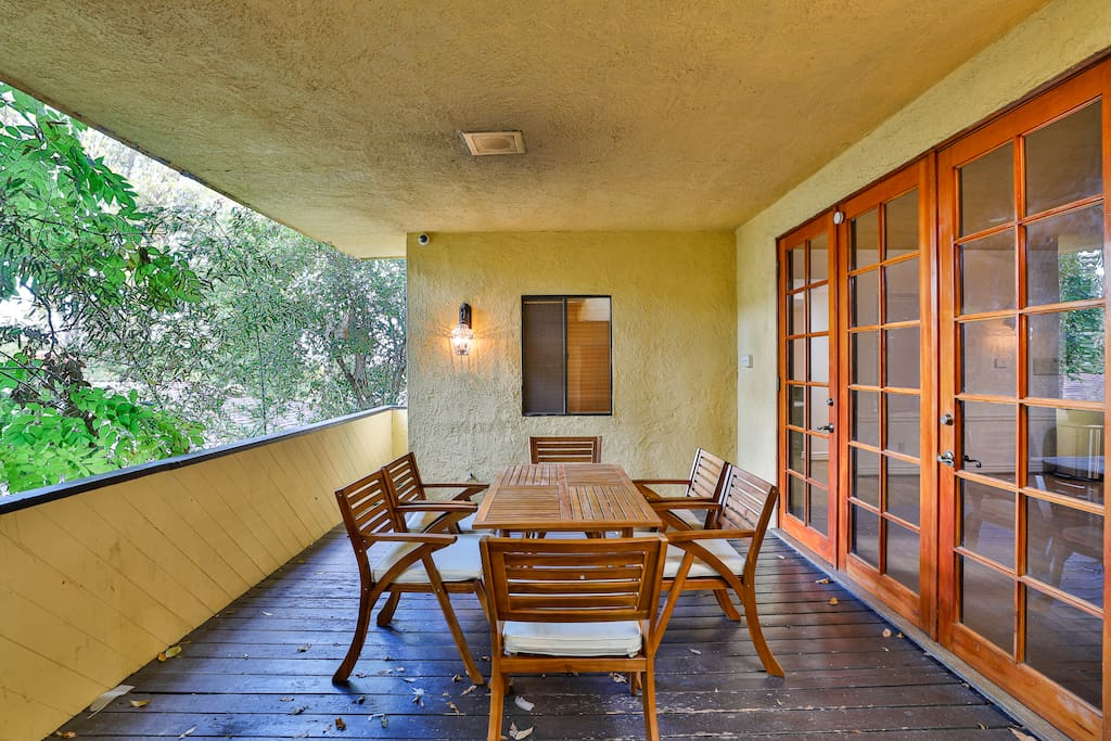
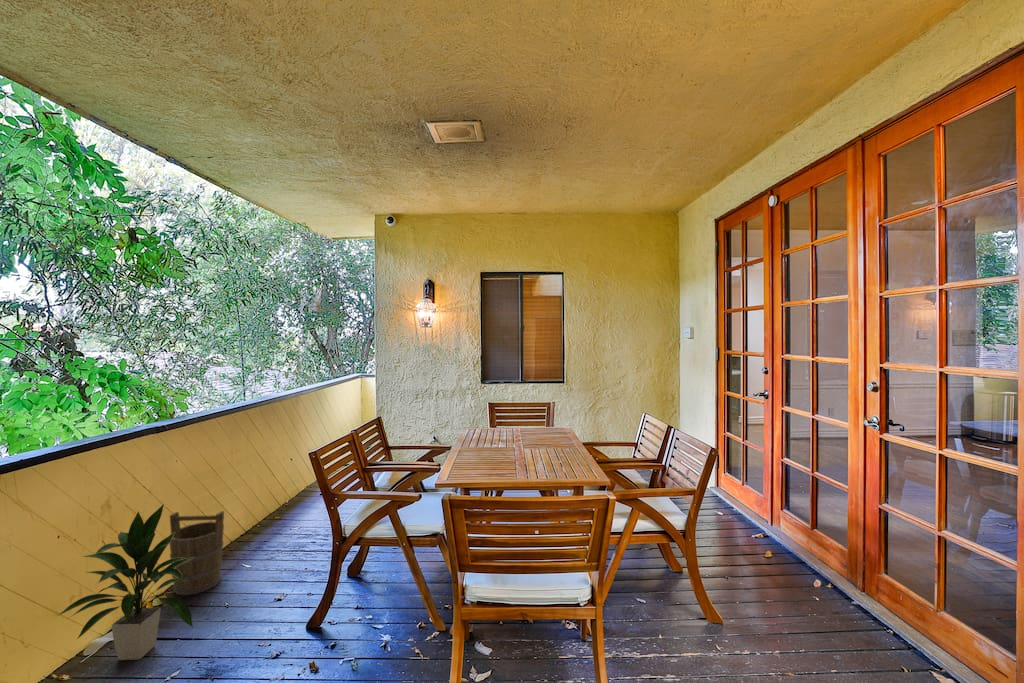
+ bucket (197, 548)
+ indoor plant (138, 585)
